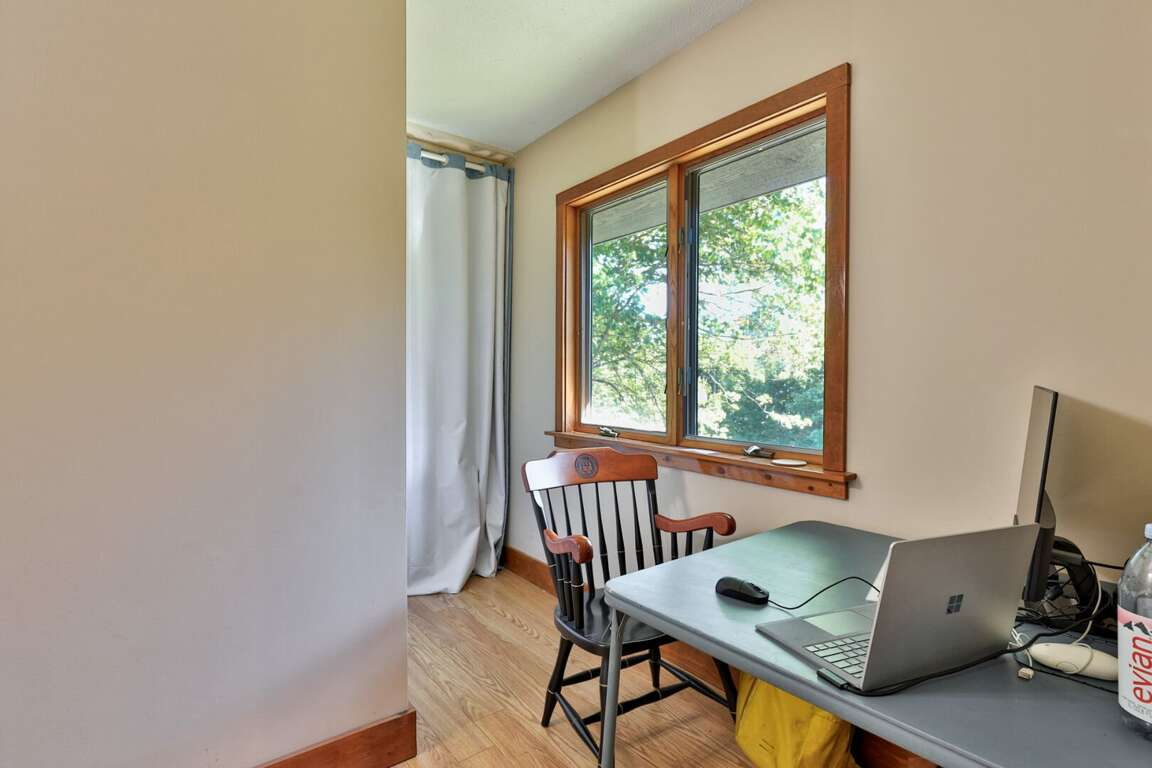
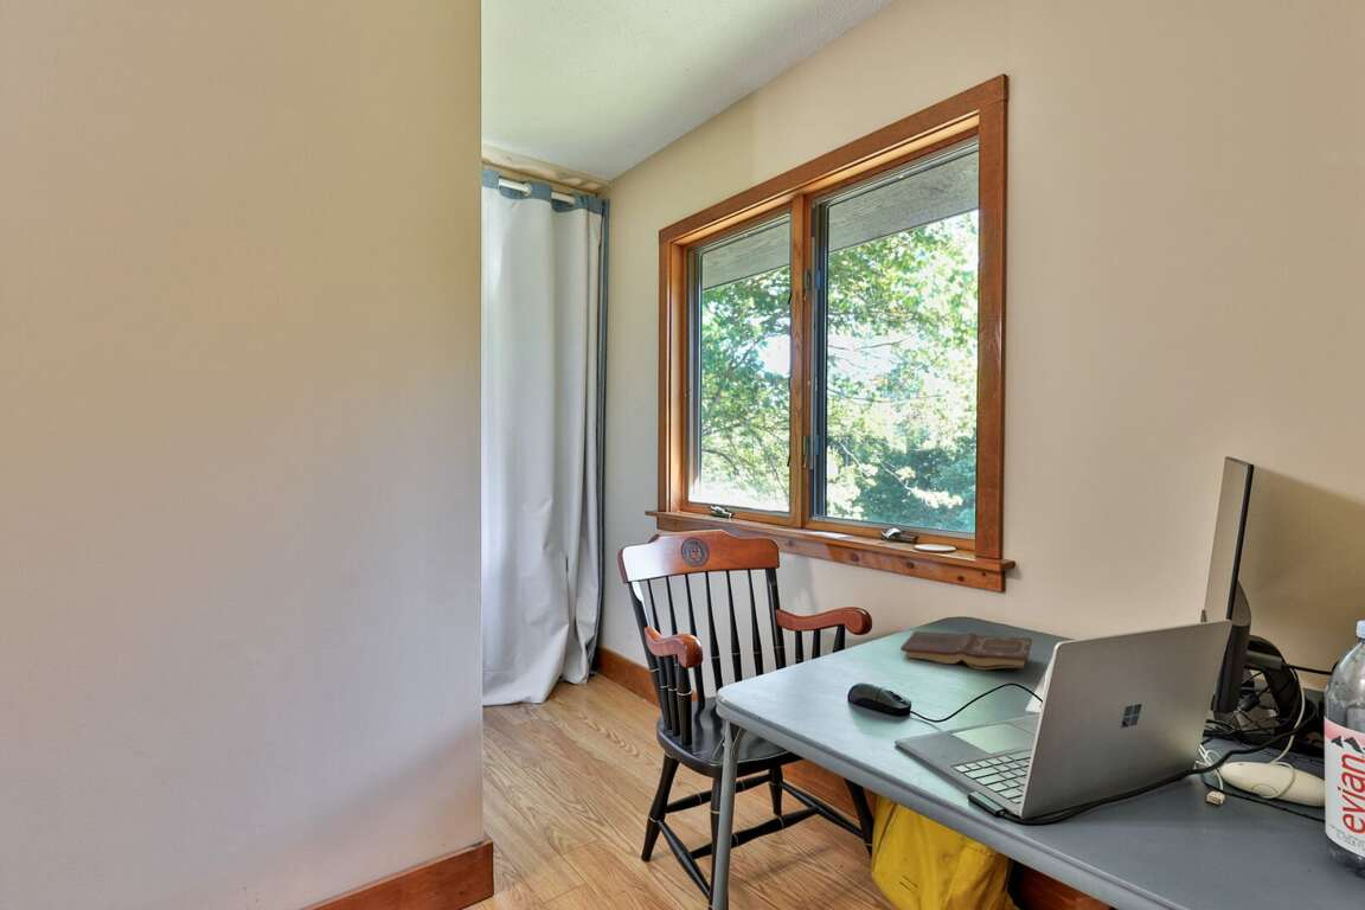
+ book (966, 647)
